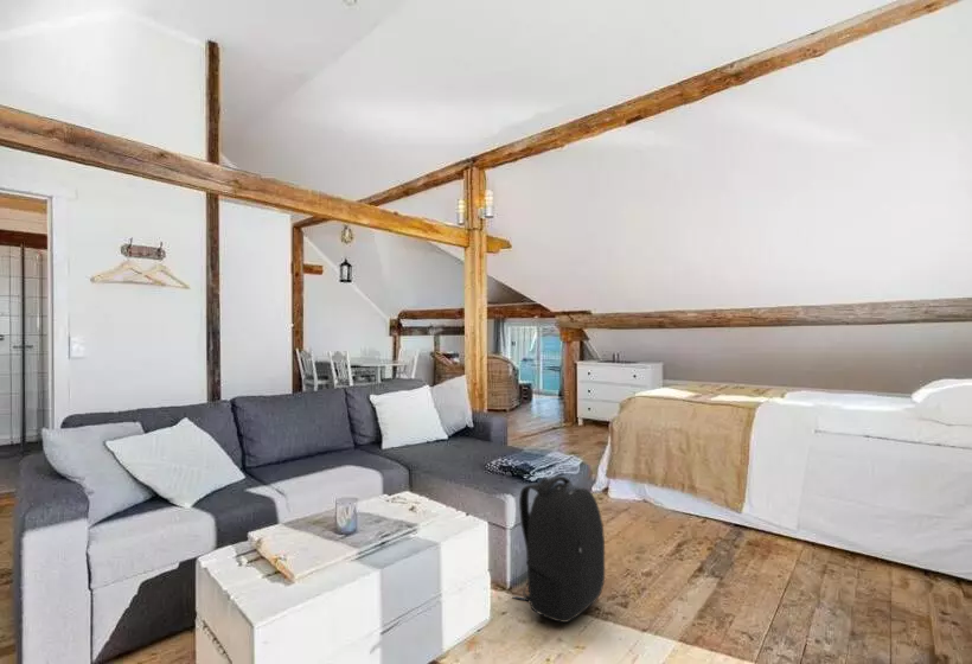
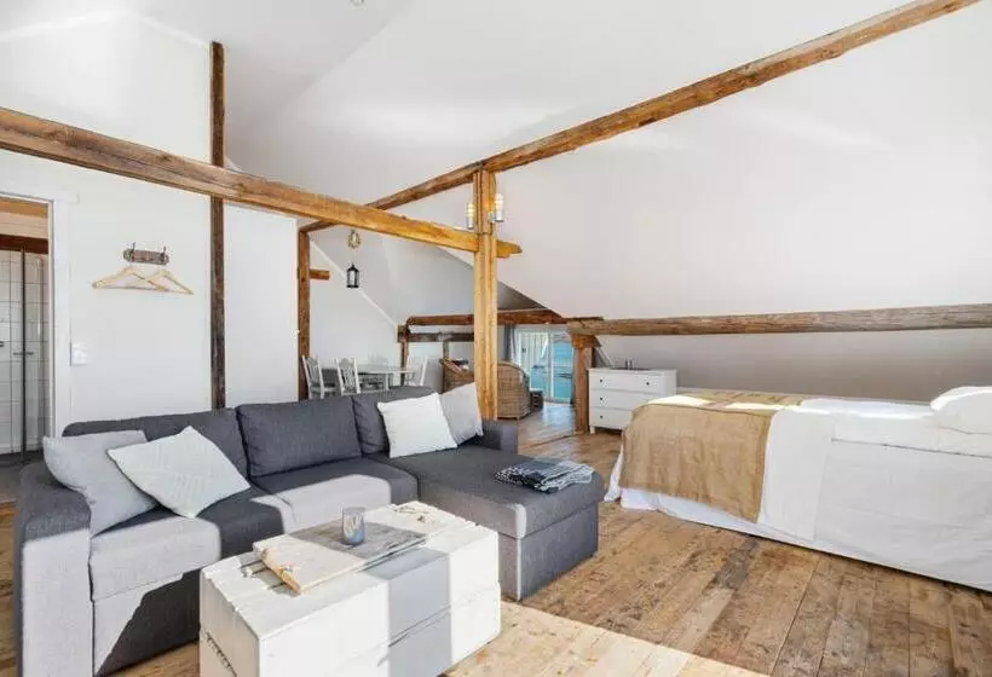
- backpack (557, 540)
